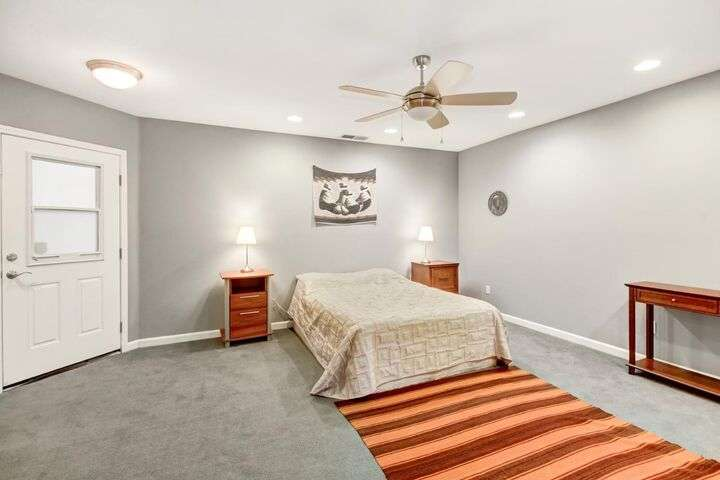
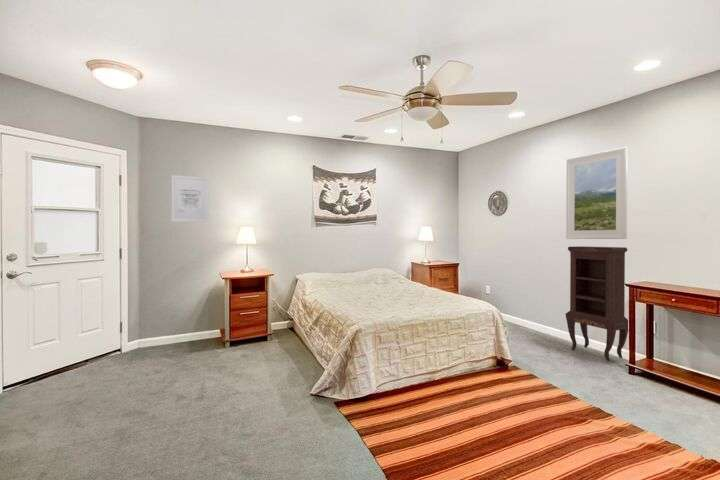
+ cabinet (596, 300)
+ wall art (190, 199)
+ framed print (594, 196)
